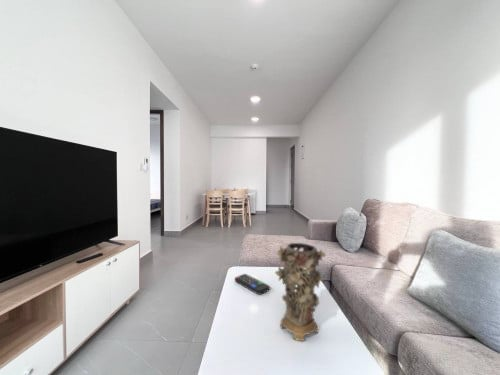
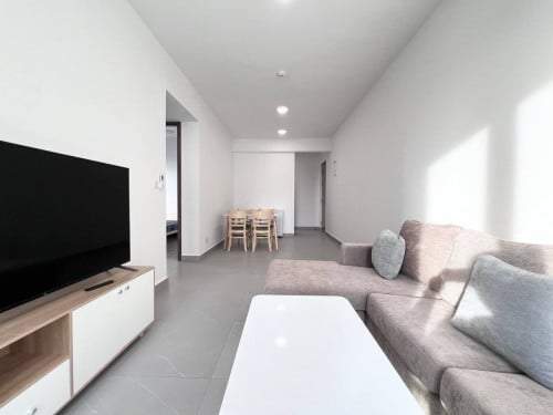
- decorative vase (300, 289)
- remote control (251, 283)
